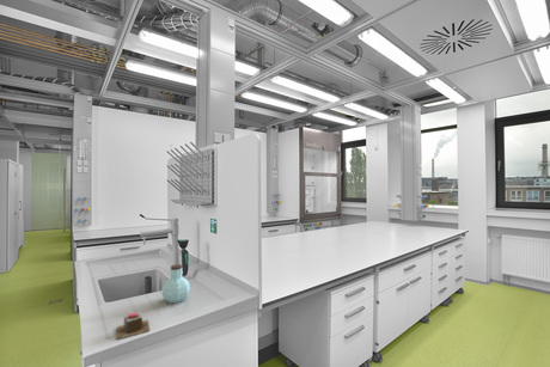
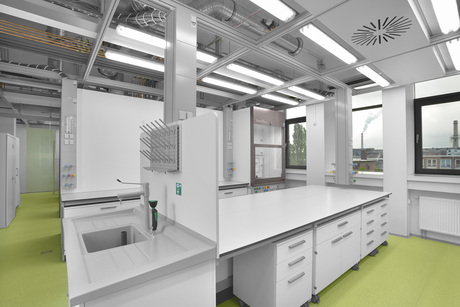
- sponge (133, 320)
- jar (176, 282)
